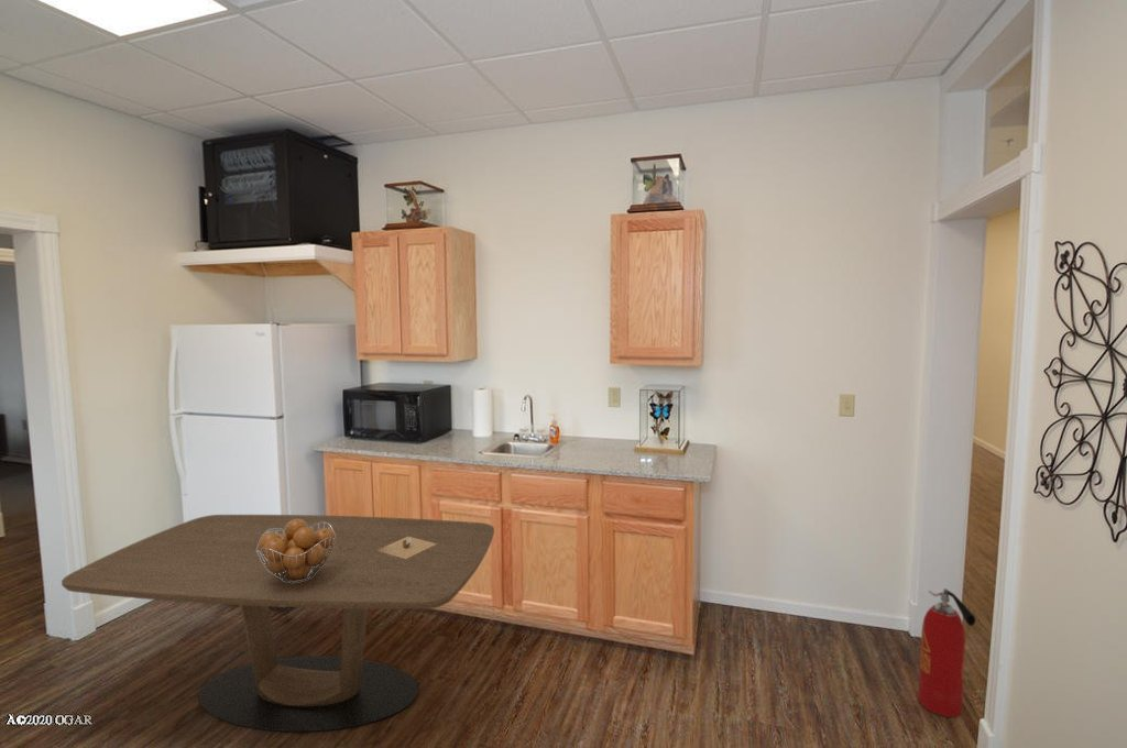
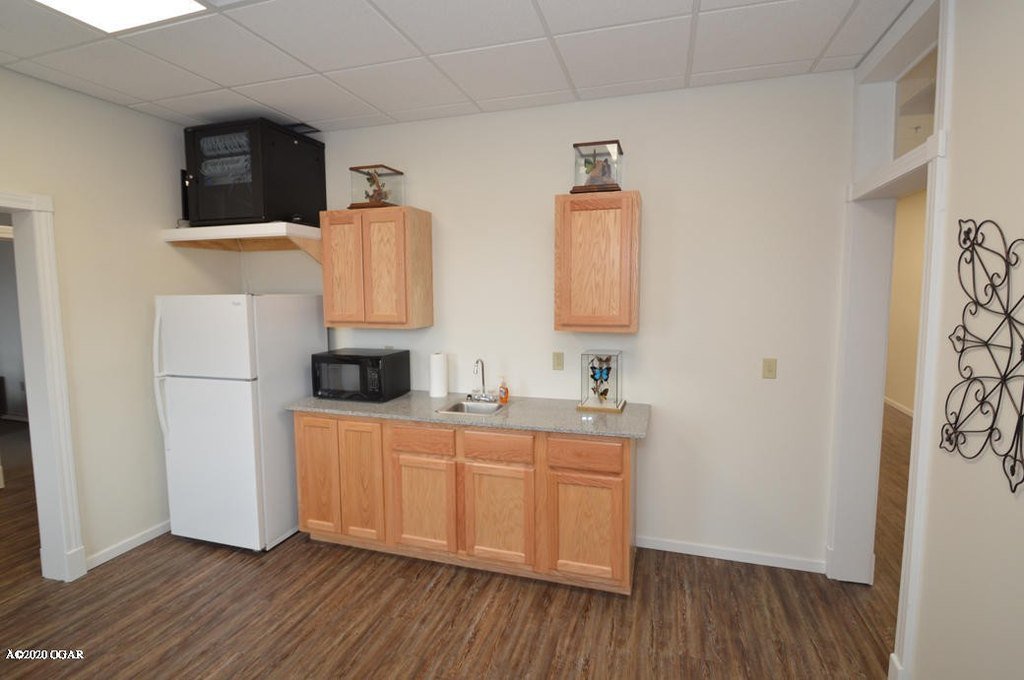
- napkin holder (406, 541)
- fire extinguisher (943, 649)
- fruit basket (297, 549)
- dining table (305, 606)
